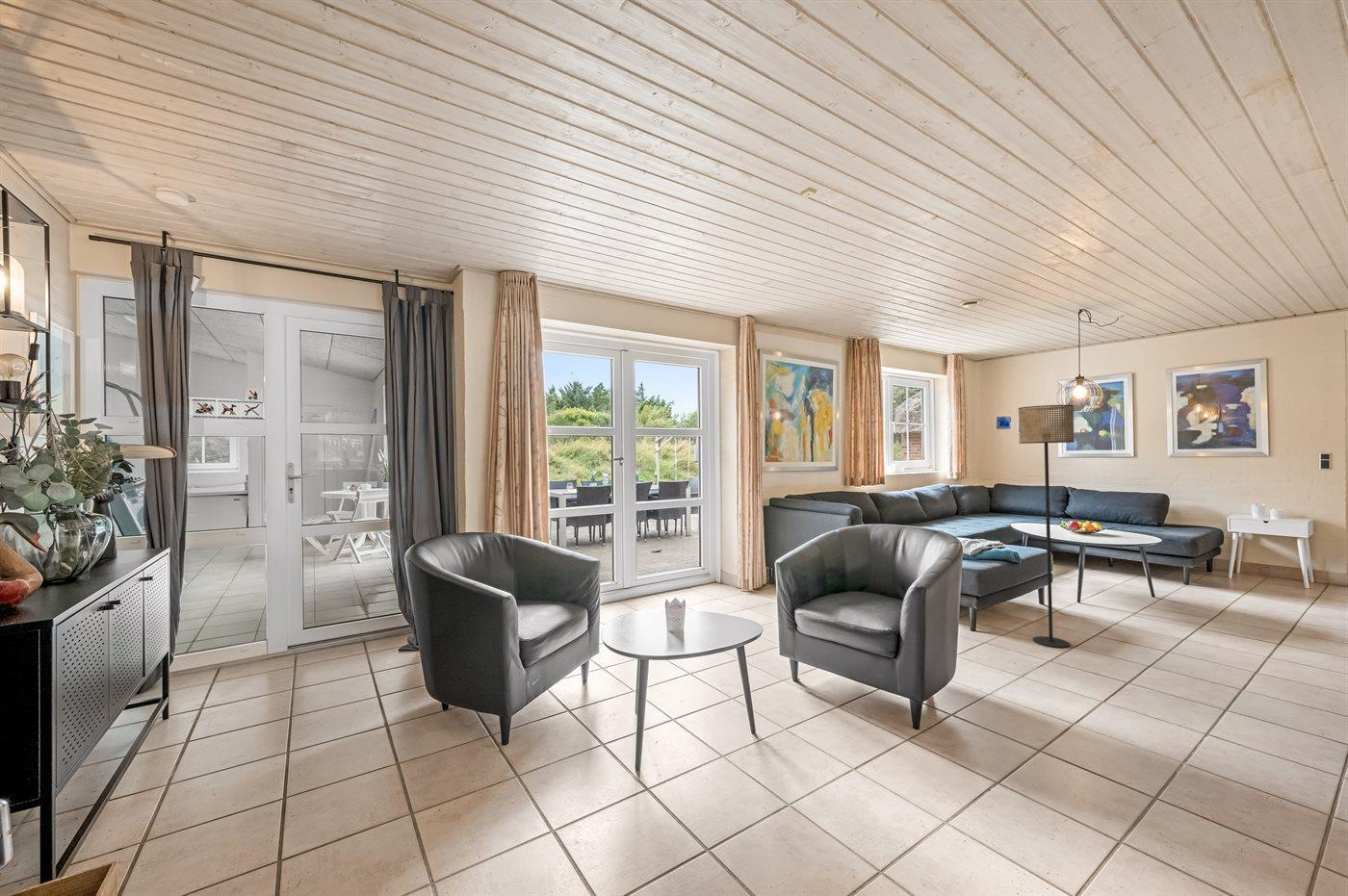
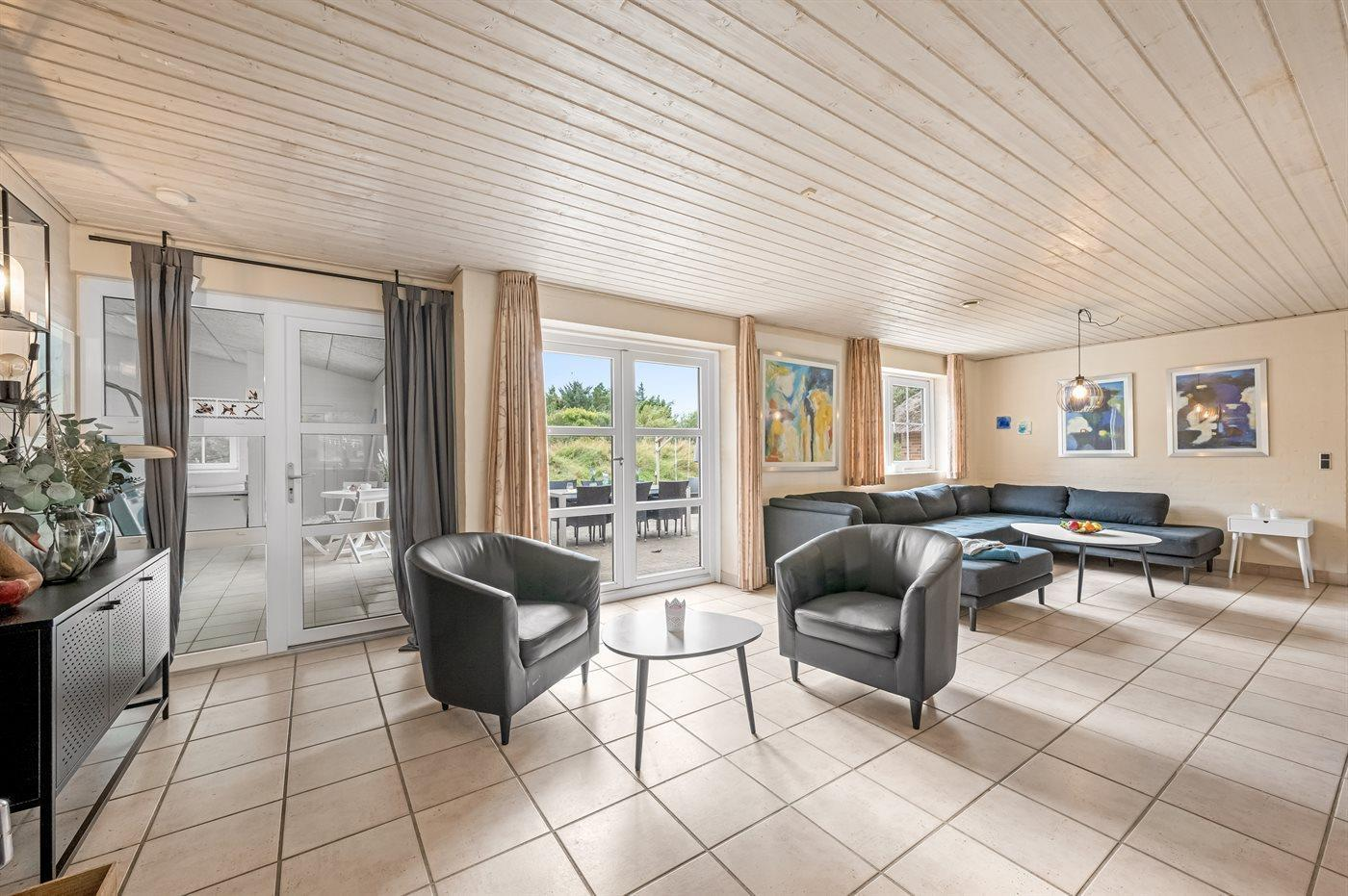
- floor lamp (1048, 524)
